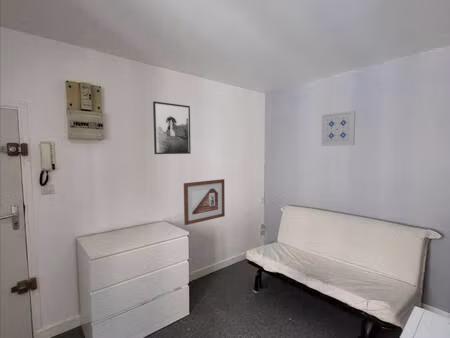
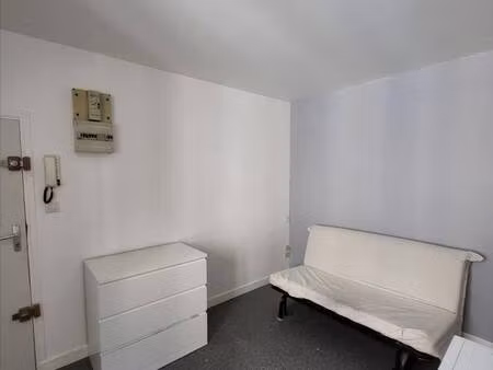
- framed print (172, 129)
- wall art (337, 129)
- picture frame (205, 200)
